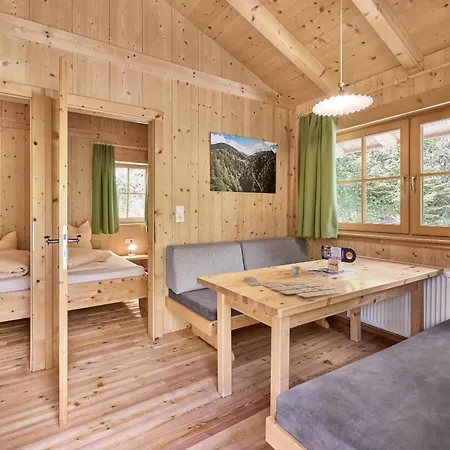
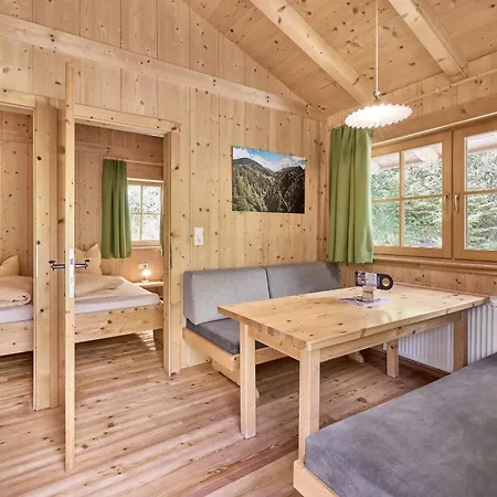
- board game (296, 275)
